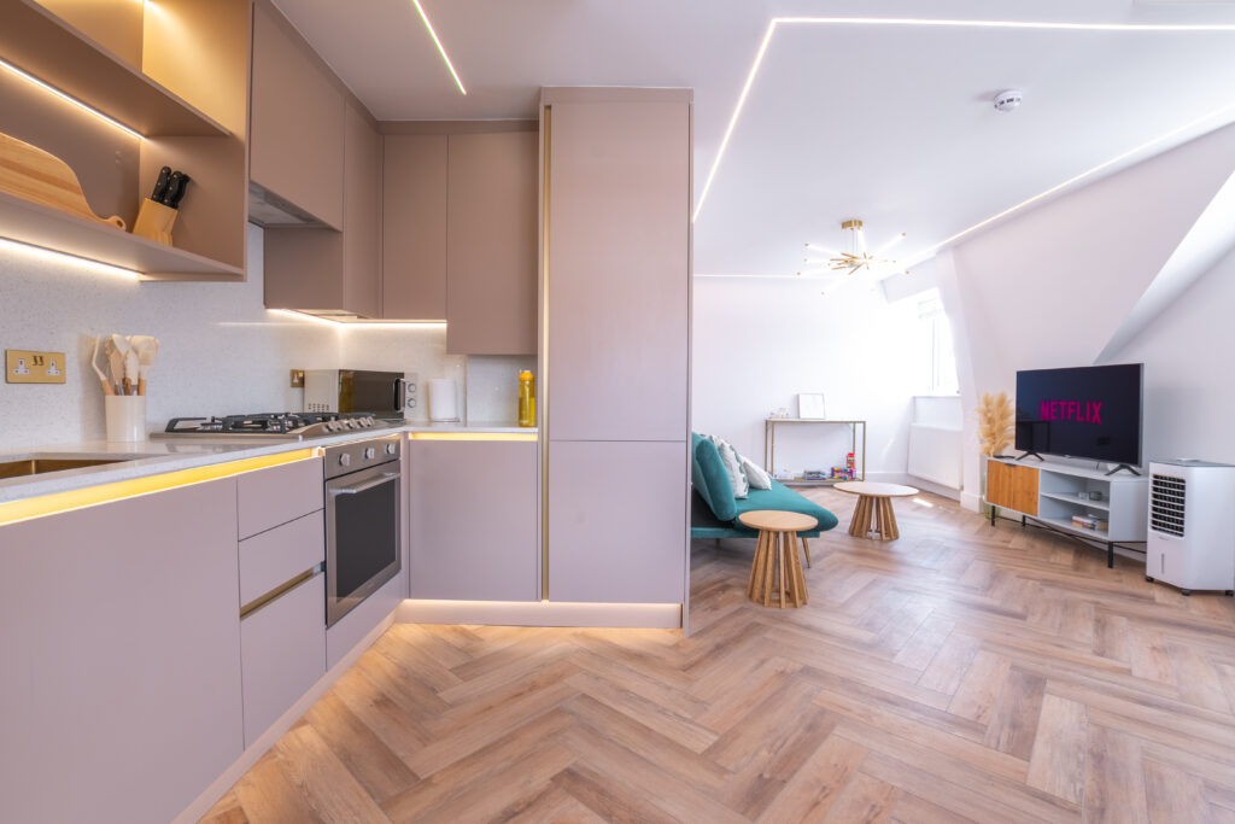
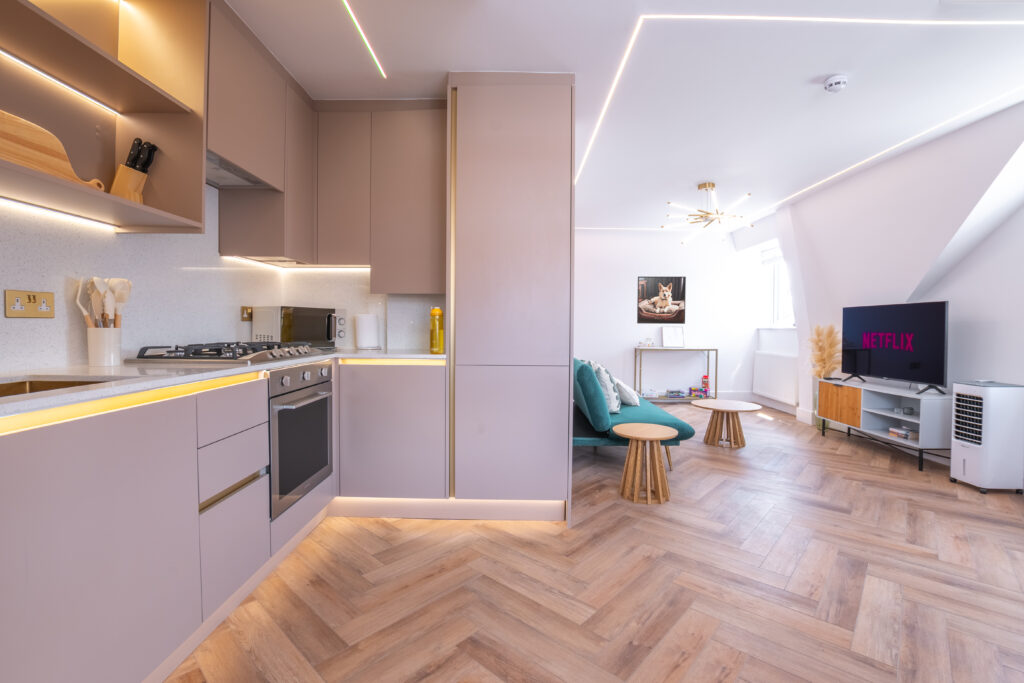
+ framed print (661, 300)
